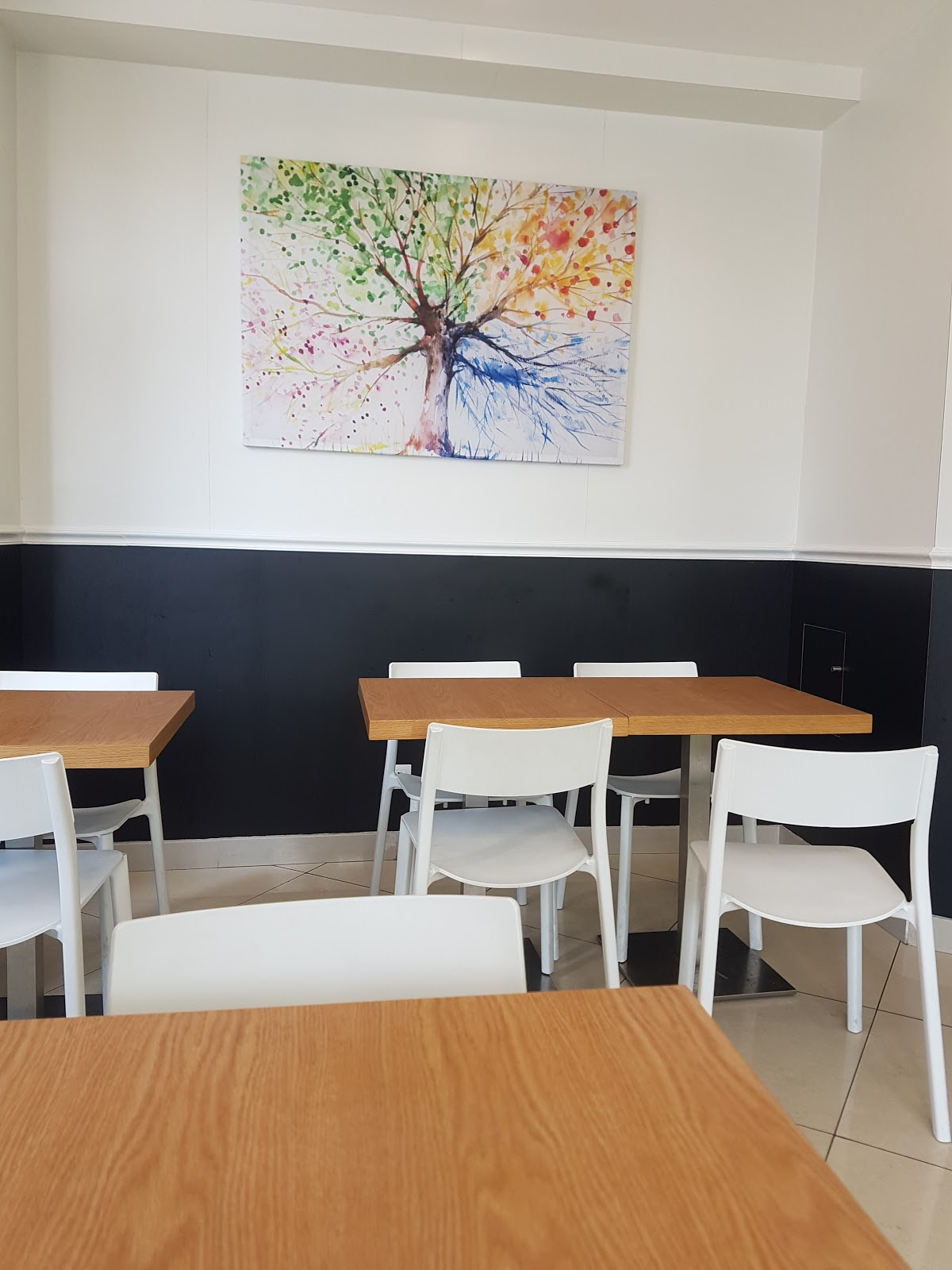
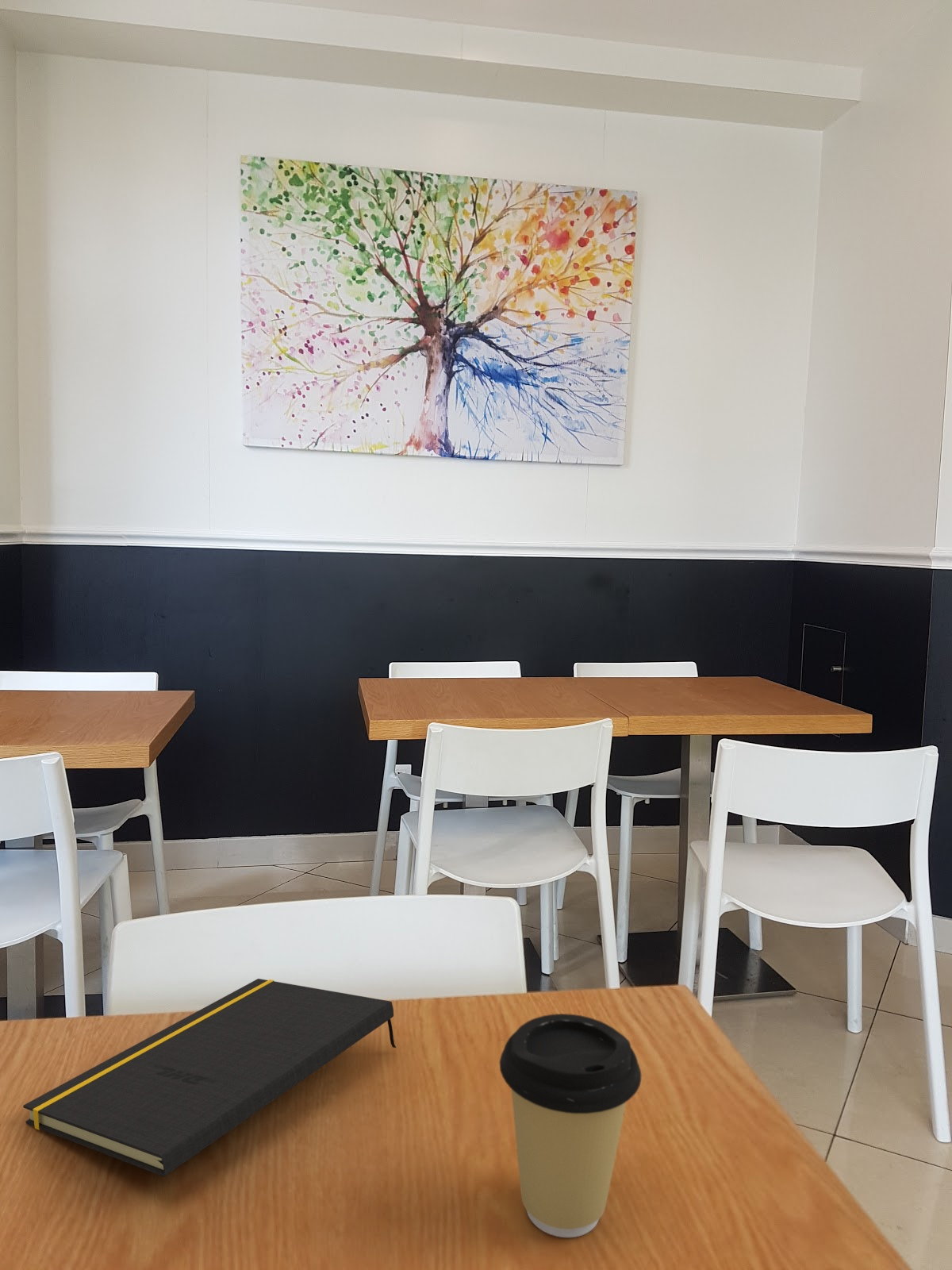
+ coffee cup (566, 1124)
+ notepad (221, 1058)
